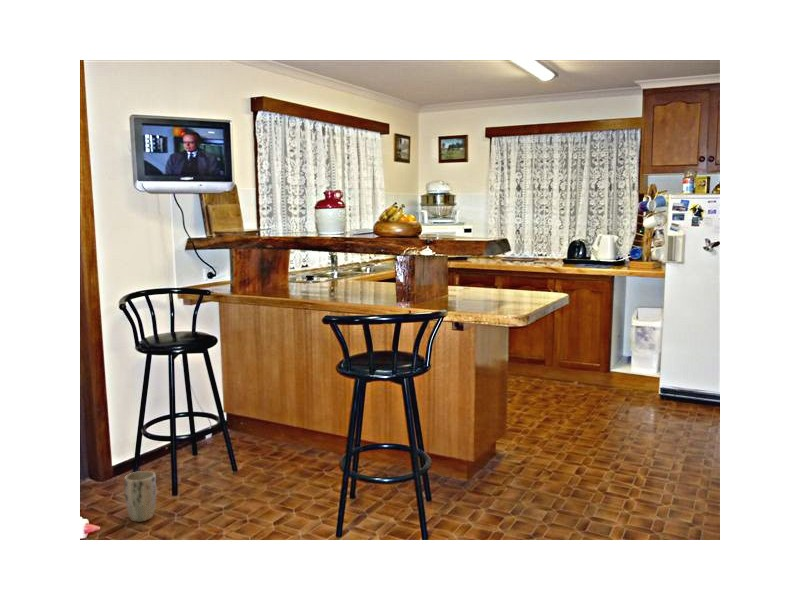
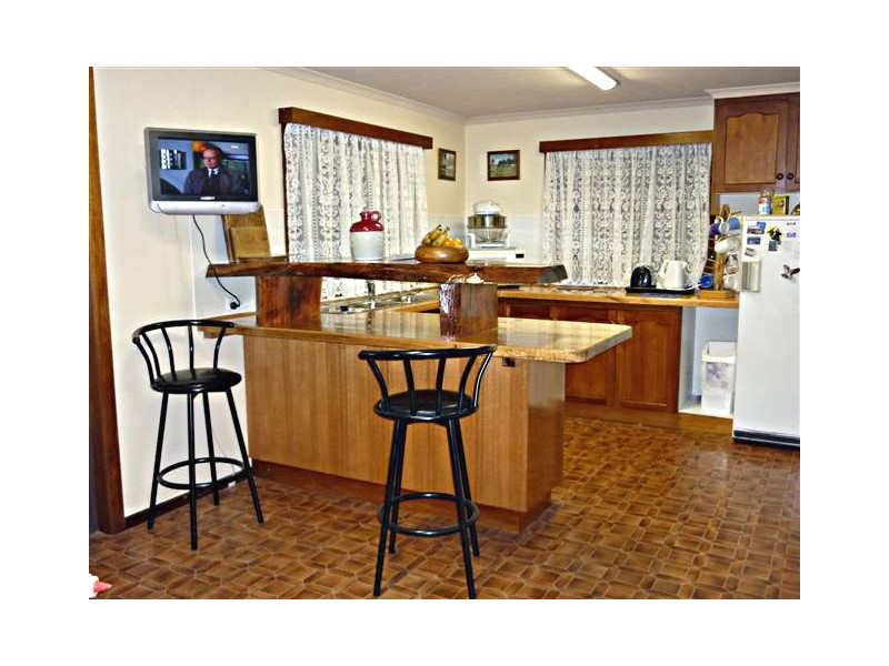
- plant pot (140, 496)
